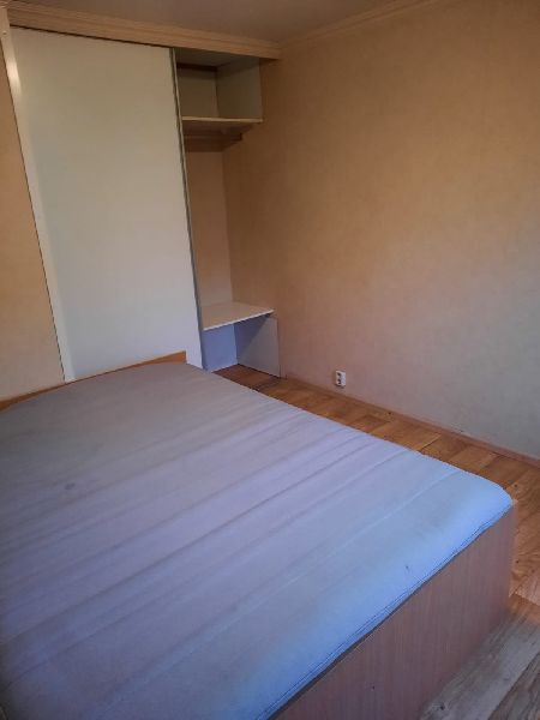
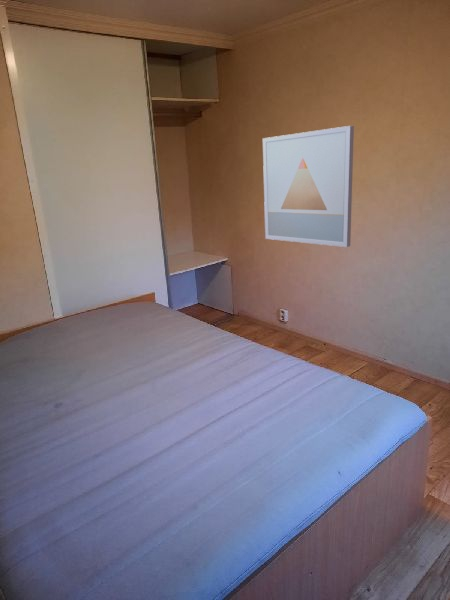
+ wall art (304, 189)
